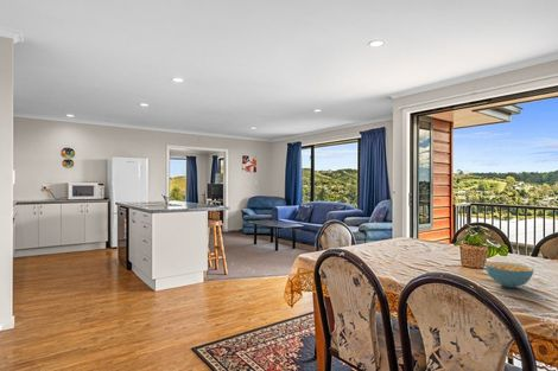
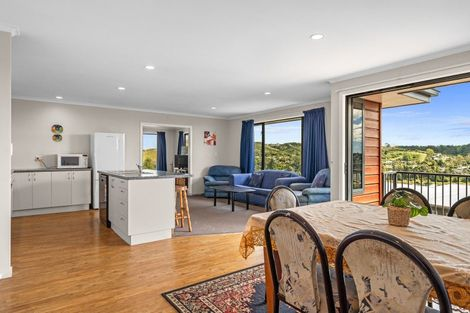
- cereal bowl (508, 275)
